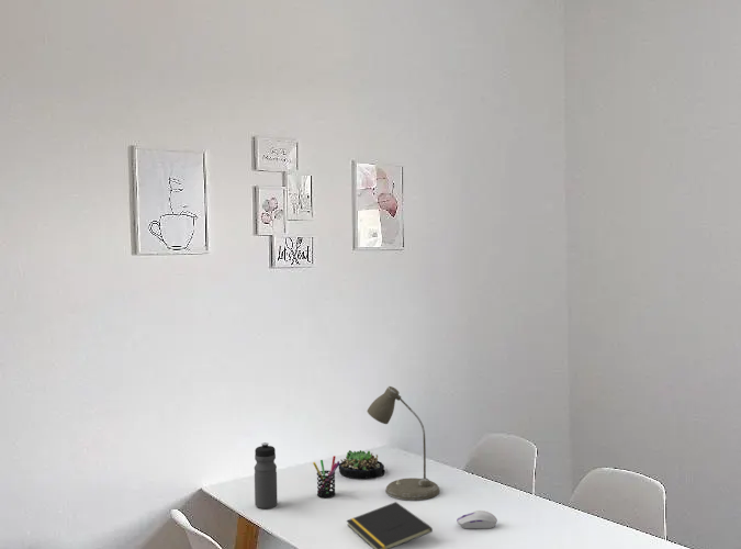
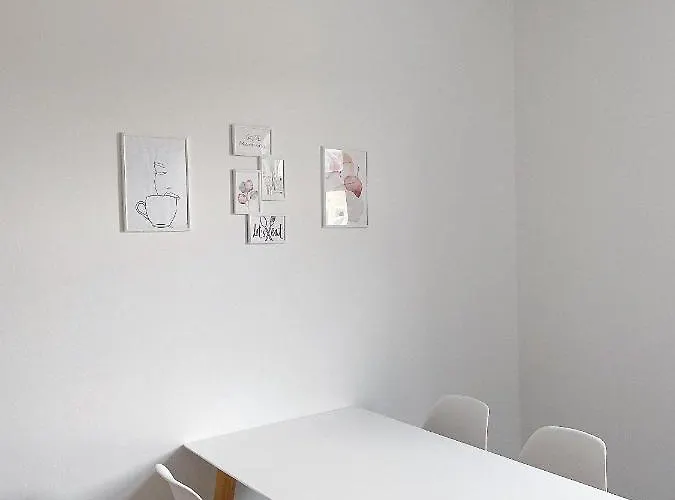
- succulent plant (360, 461)
- pen holder (326, 475)
- desk lamp (423, 438)
- computer mouse (476, 518)
- water bottle (265, 473)
- notepad (388, 526)
